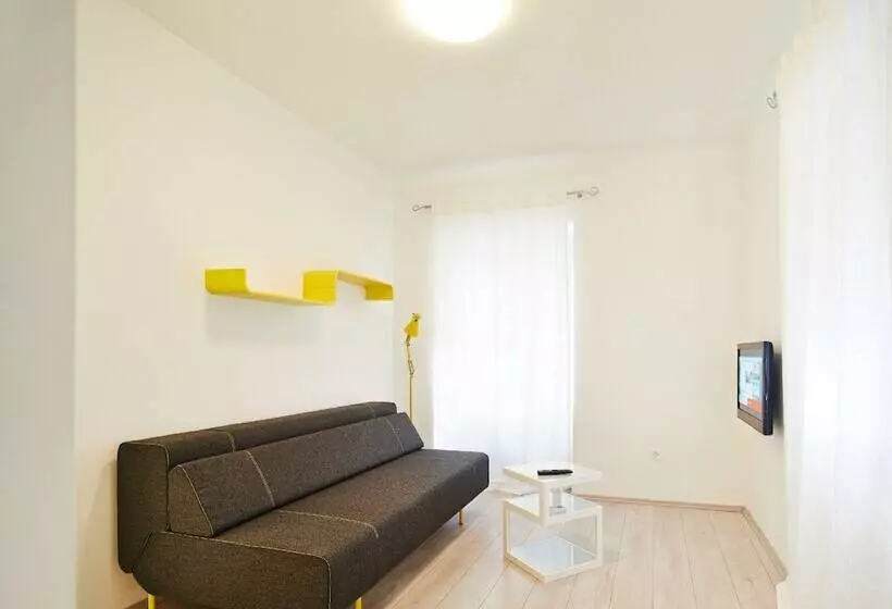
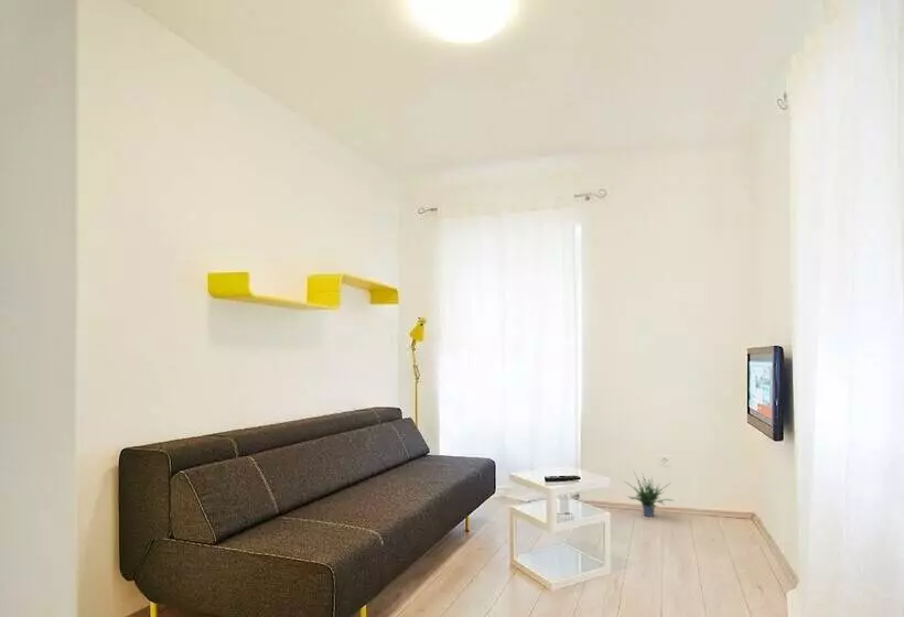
+ potted plant (648, 491)
